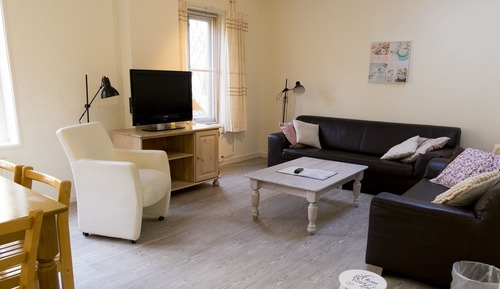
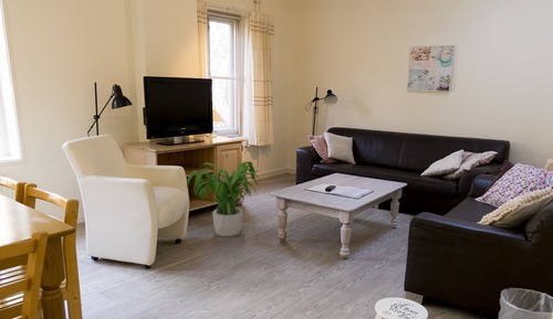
+ potted plant (223, 199)
